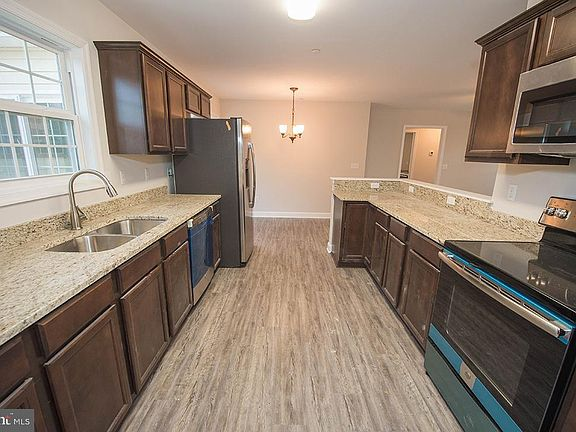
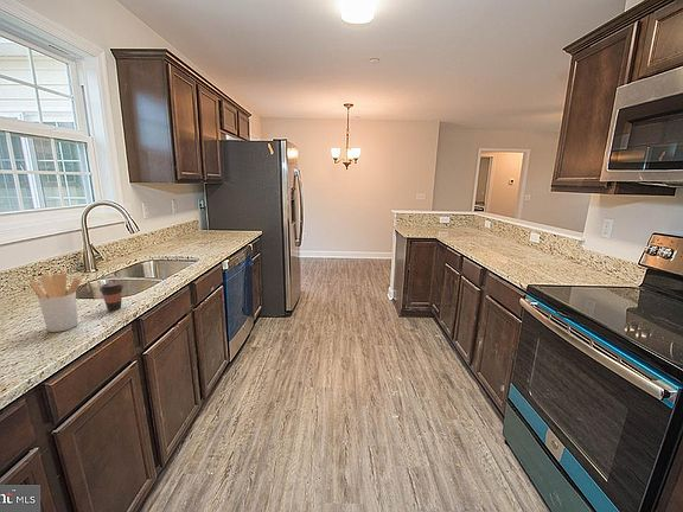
+ utensil holder (57, 300)
+ coffee cup (113, 296)
